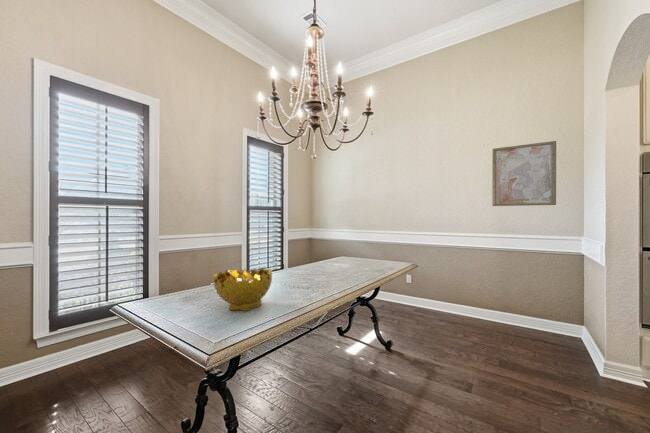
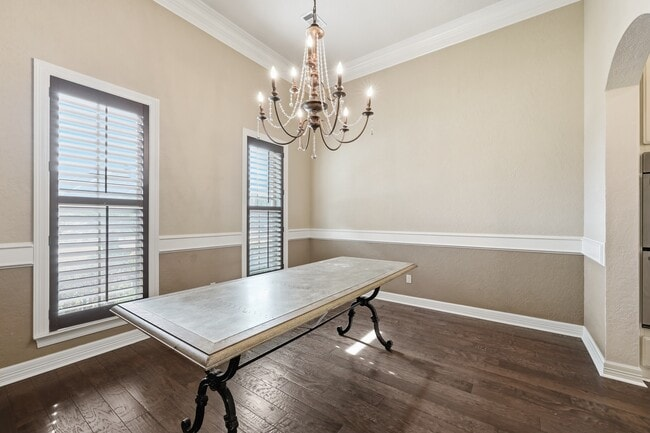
- decorative bowl (243, 288)
- wall art (522, 175)
